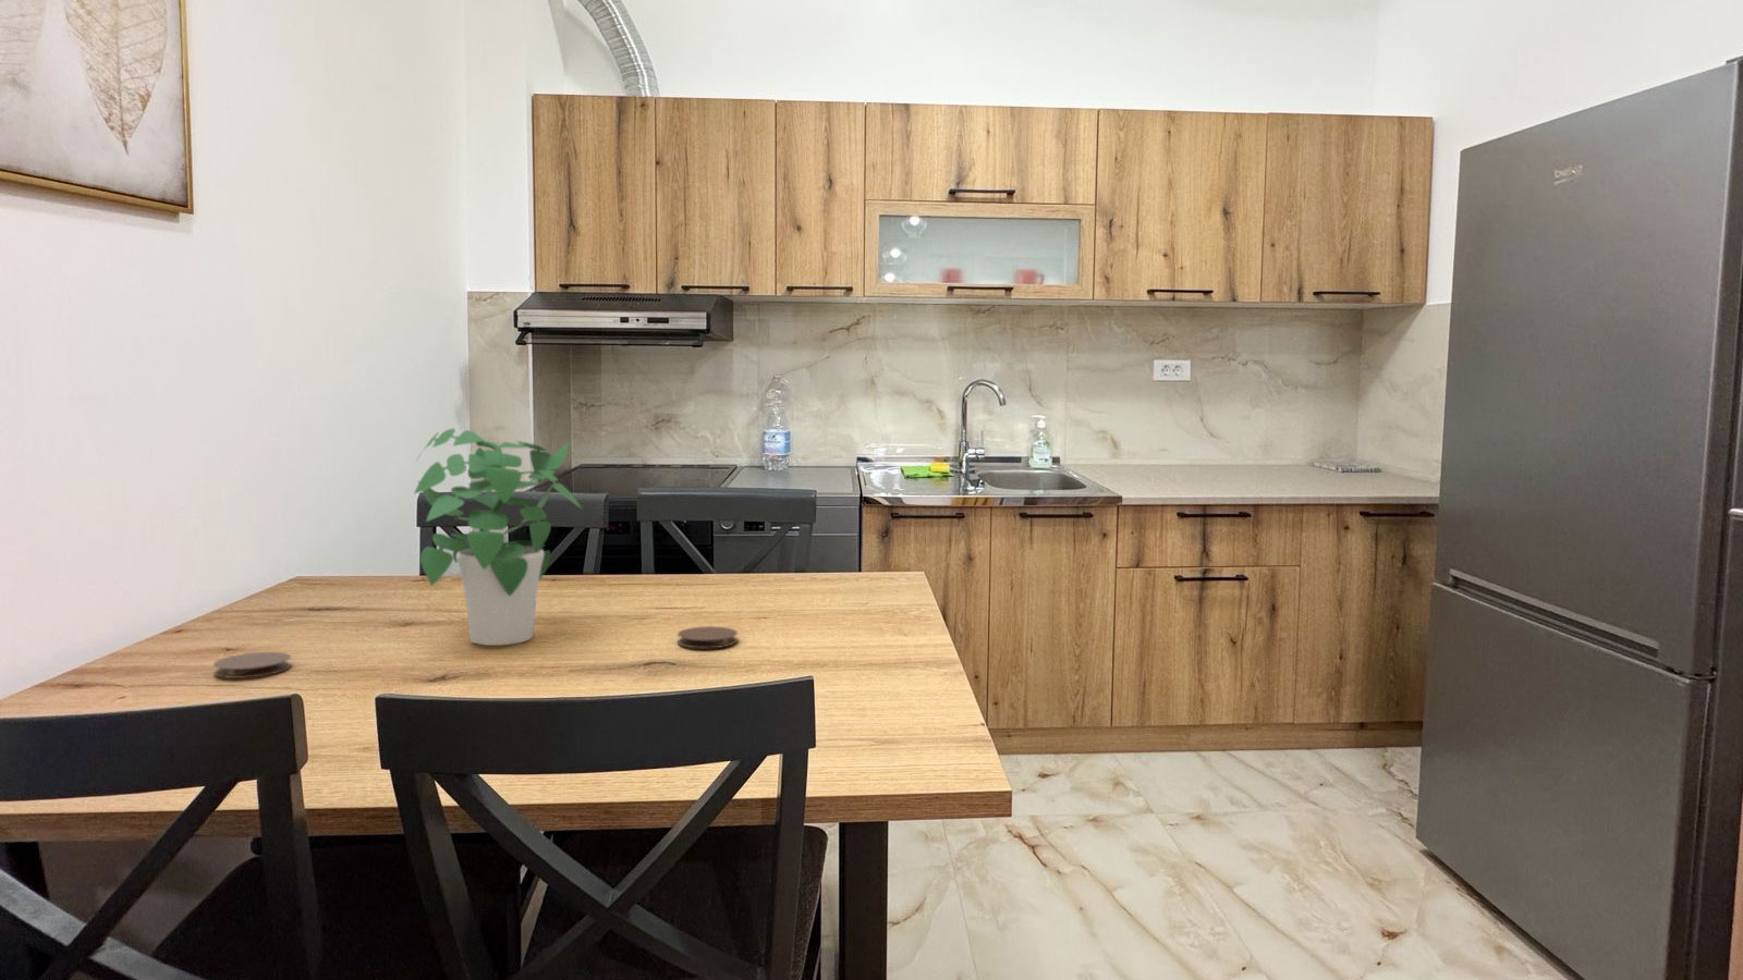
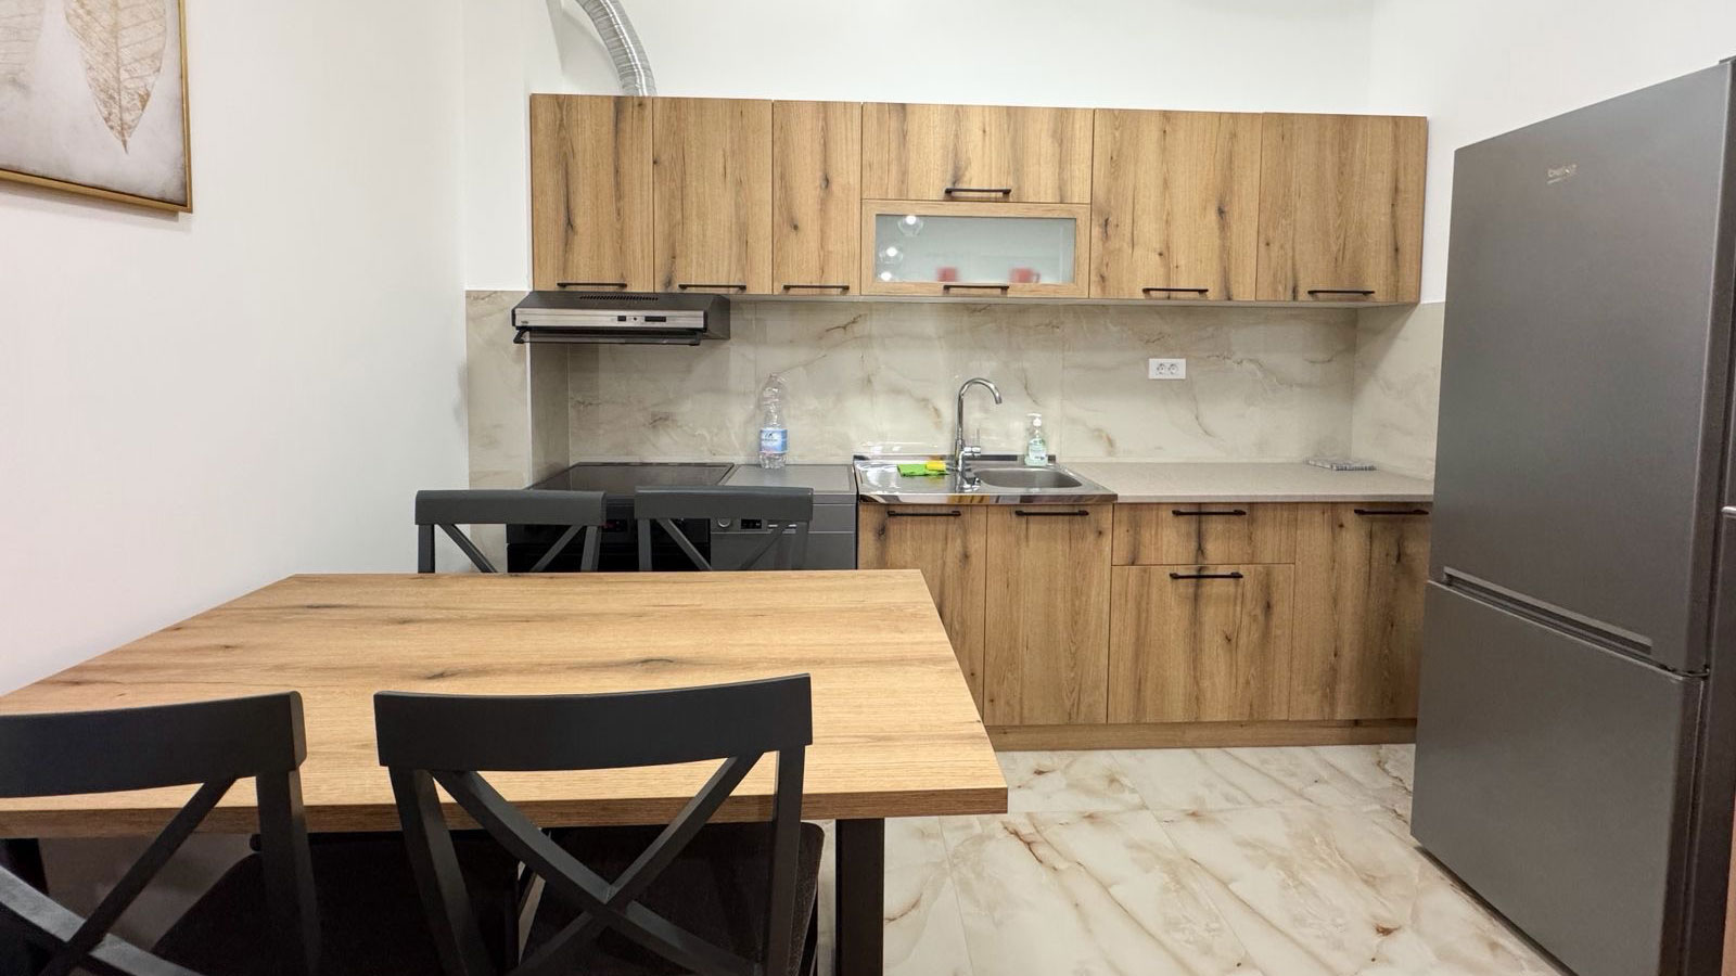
- potted plant (491, 534)
- coaster (253, 664)
- coaster (707, 637)
